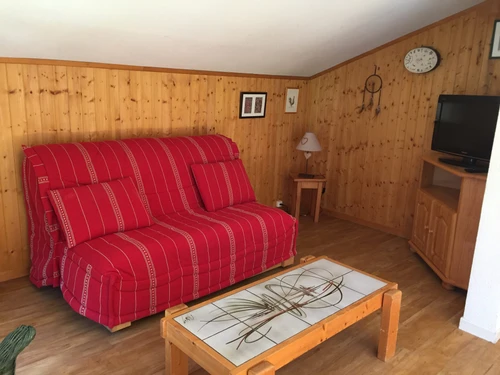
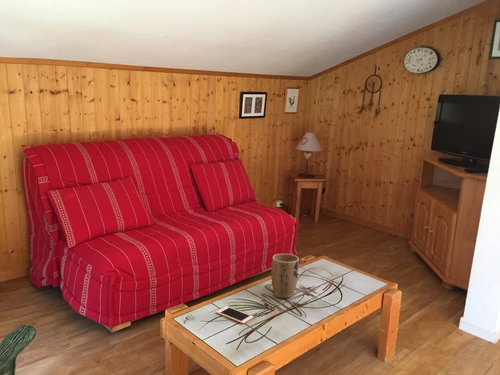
+ plant pot (284, 276)
+ cell phone (234, 314)
